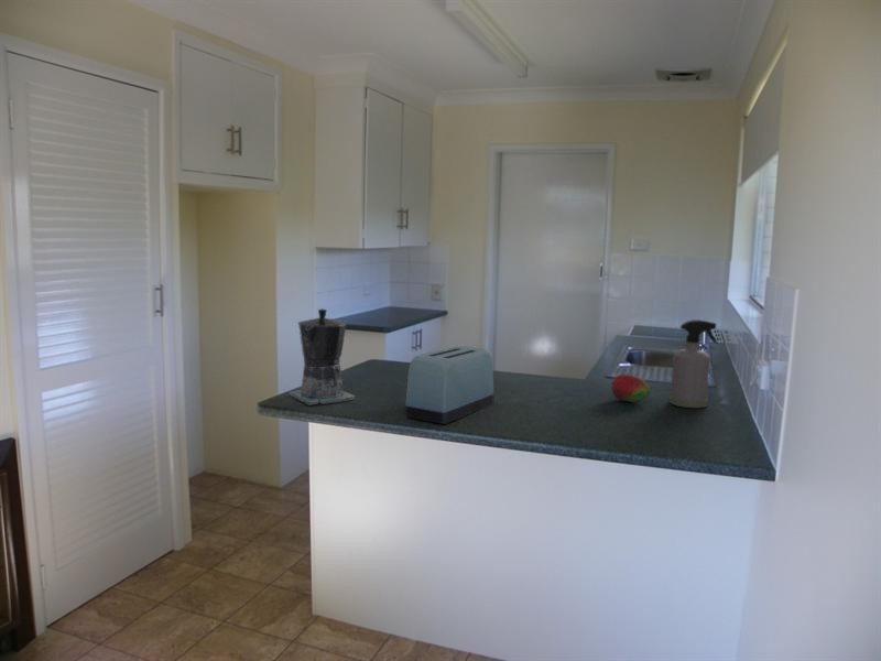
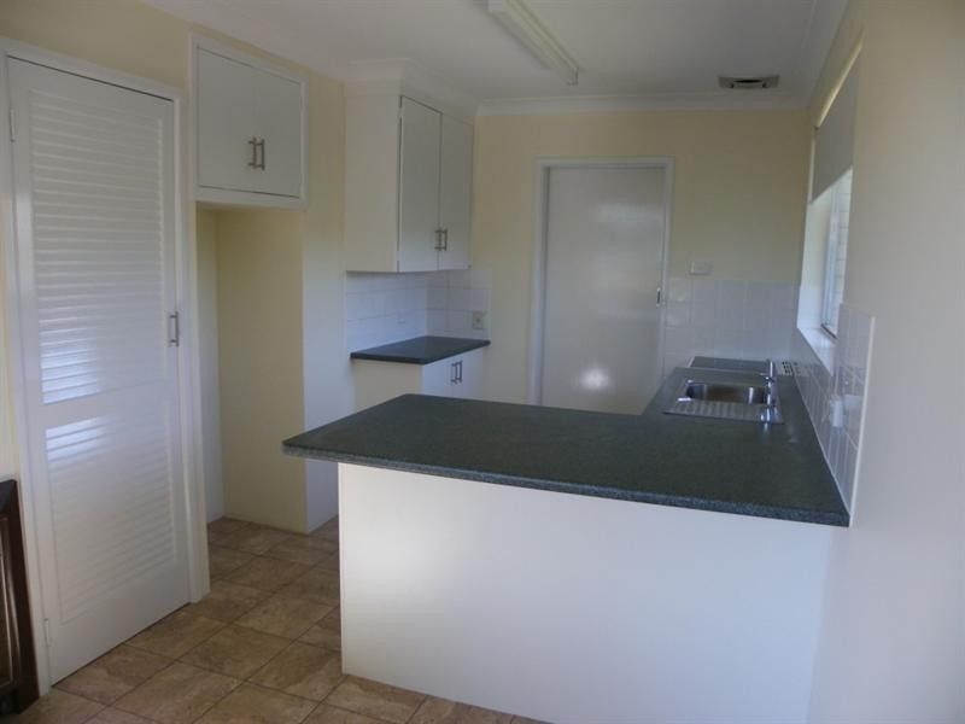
- coffee maker (322, 353)
- spray bottle (694, 361)
- toaster (453, 380)
- fruit (630, 388)
